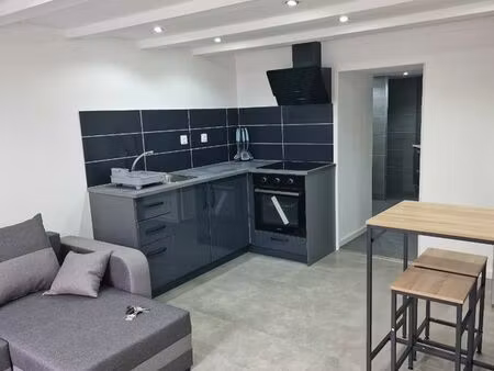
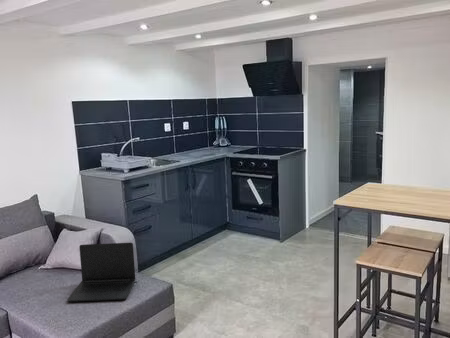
+ laptop (101, 271)
